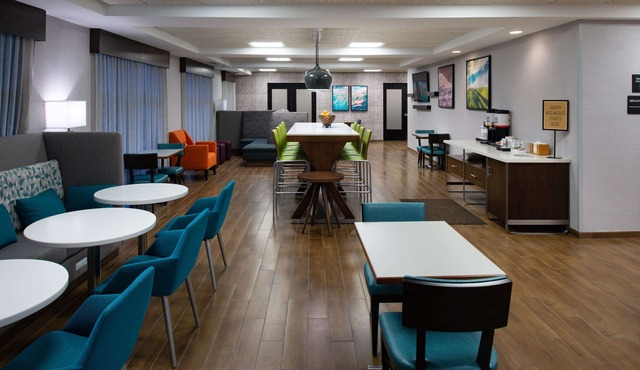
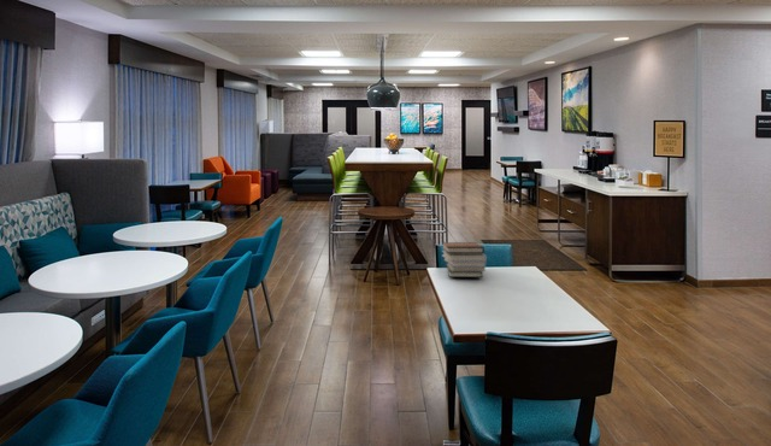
+ book stack (463, 259)
